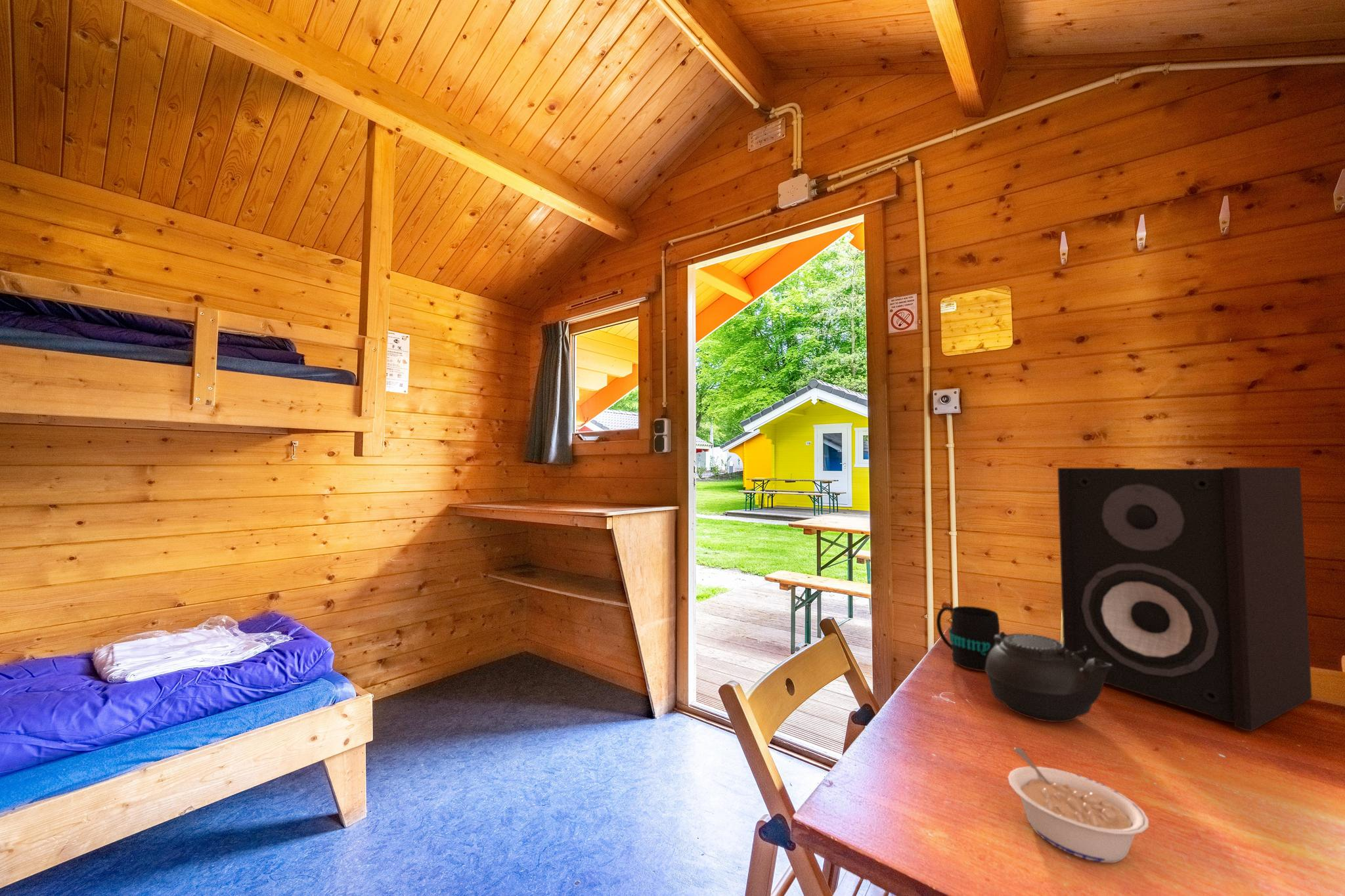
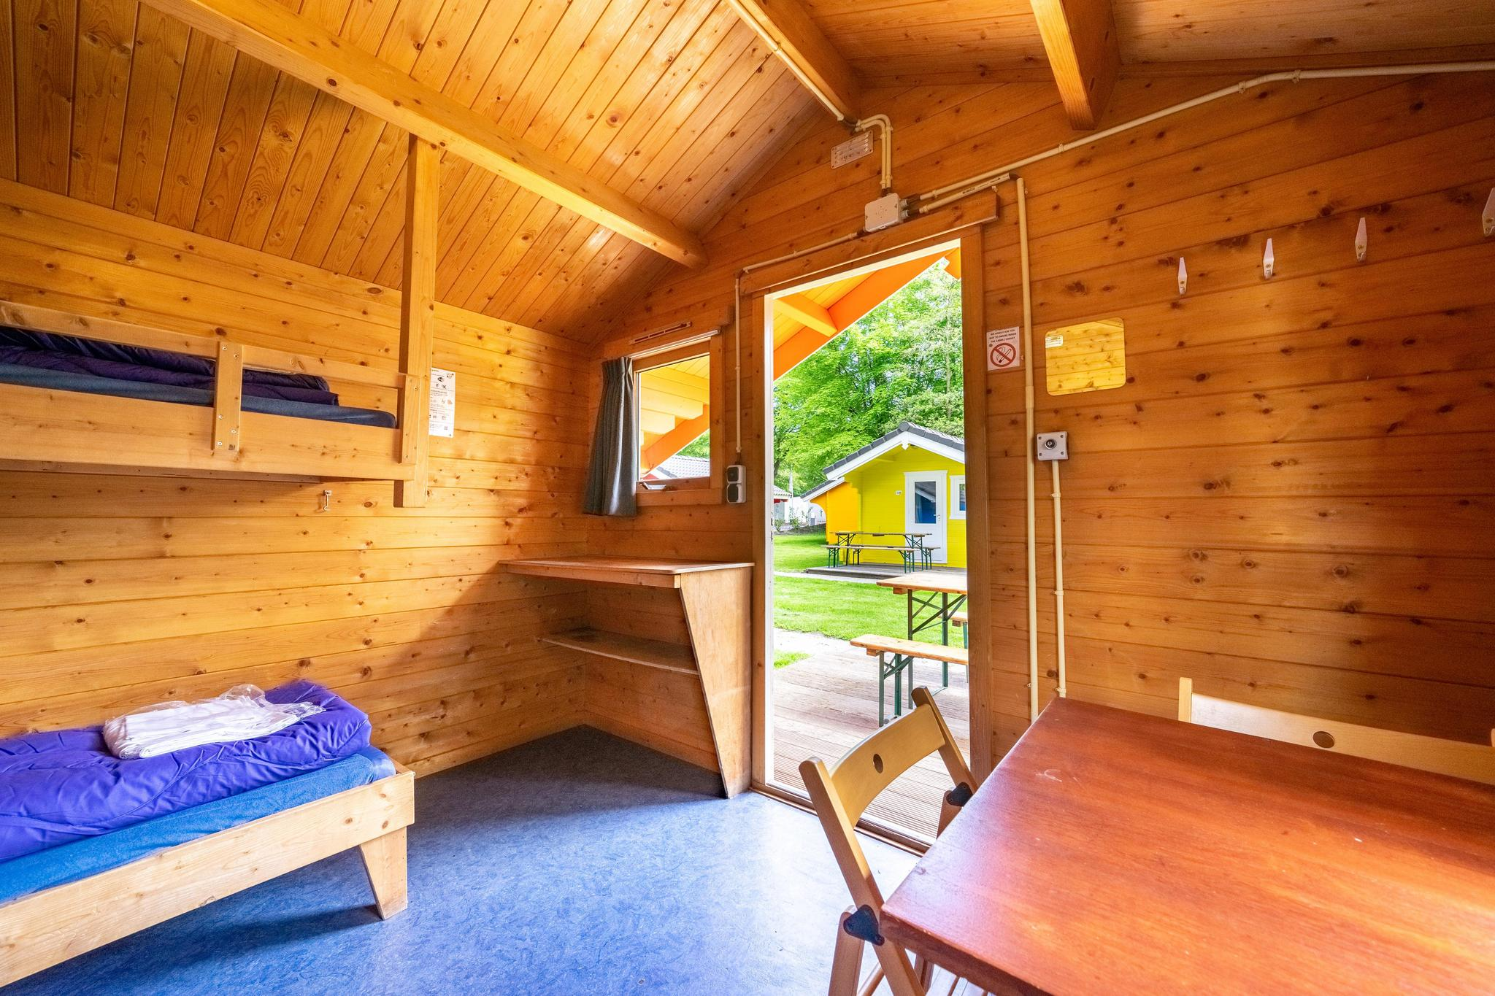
- teapot (1047, 679)
- speaker (1176, 576)
- mug (965, 635)
- legume (1069, 809)
